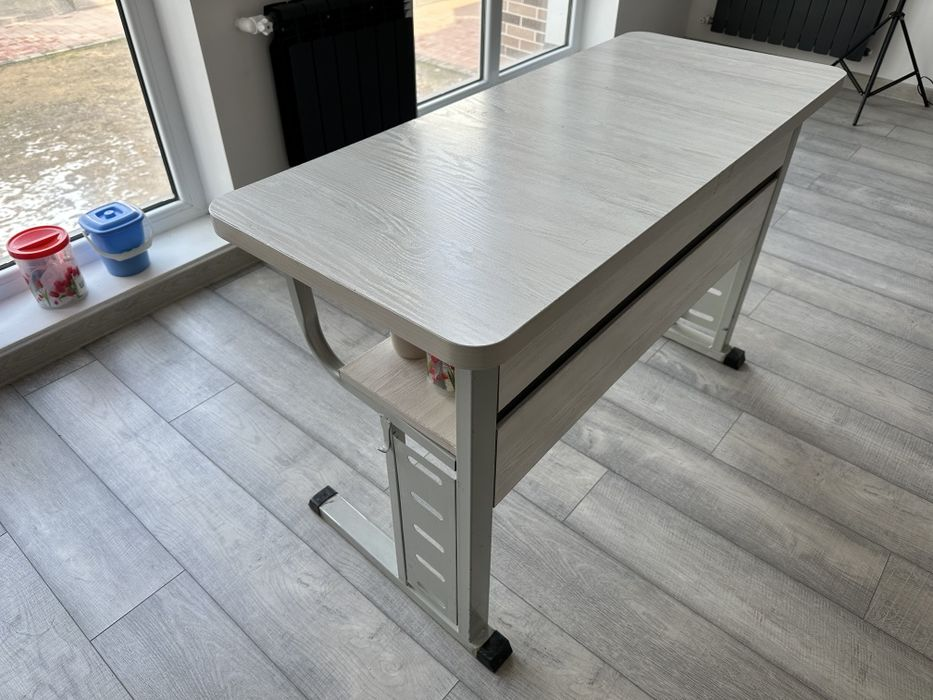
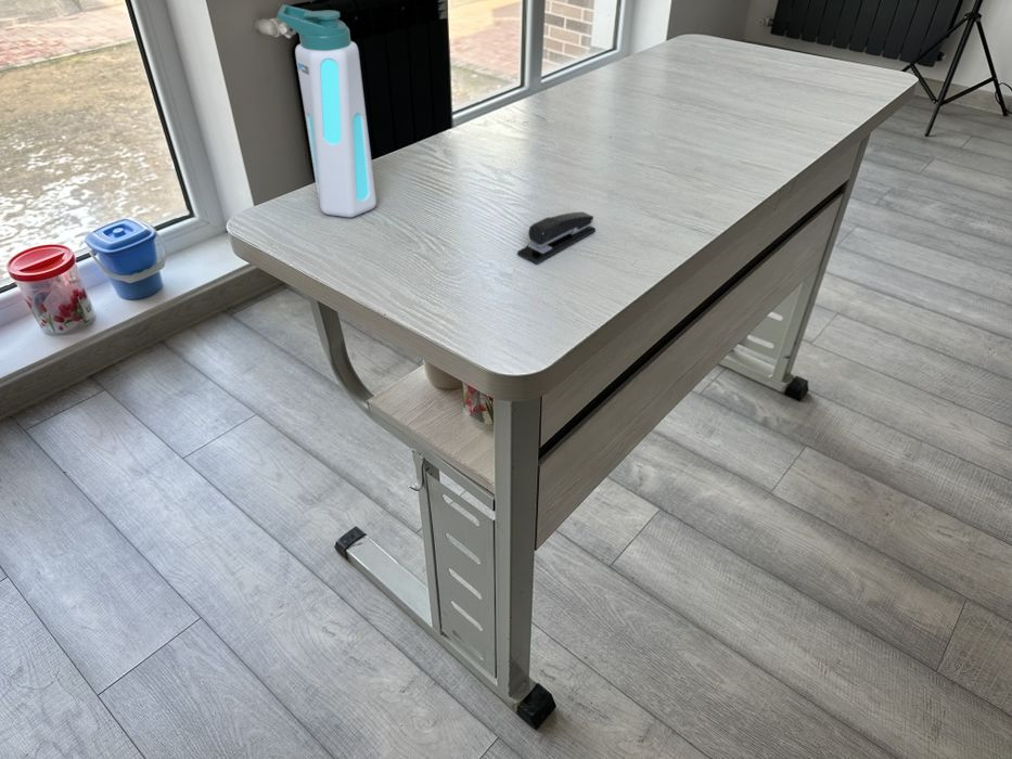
+ stapler (559, 230)
+ water bottle (330, 116)
